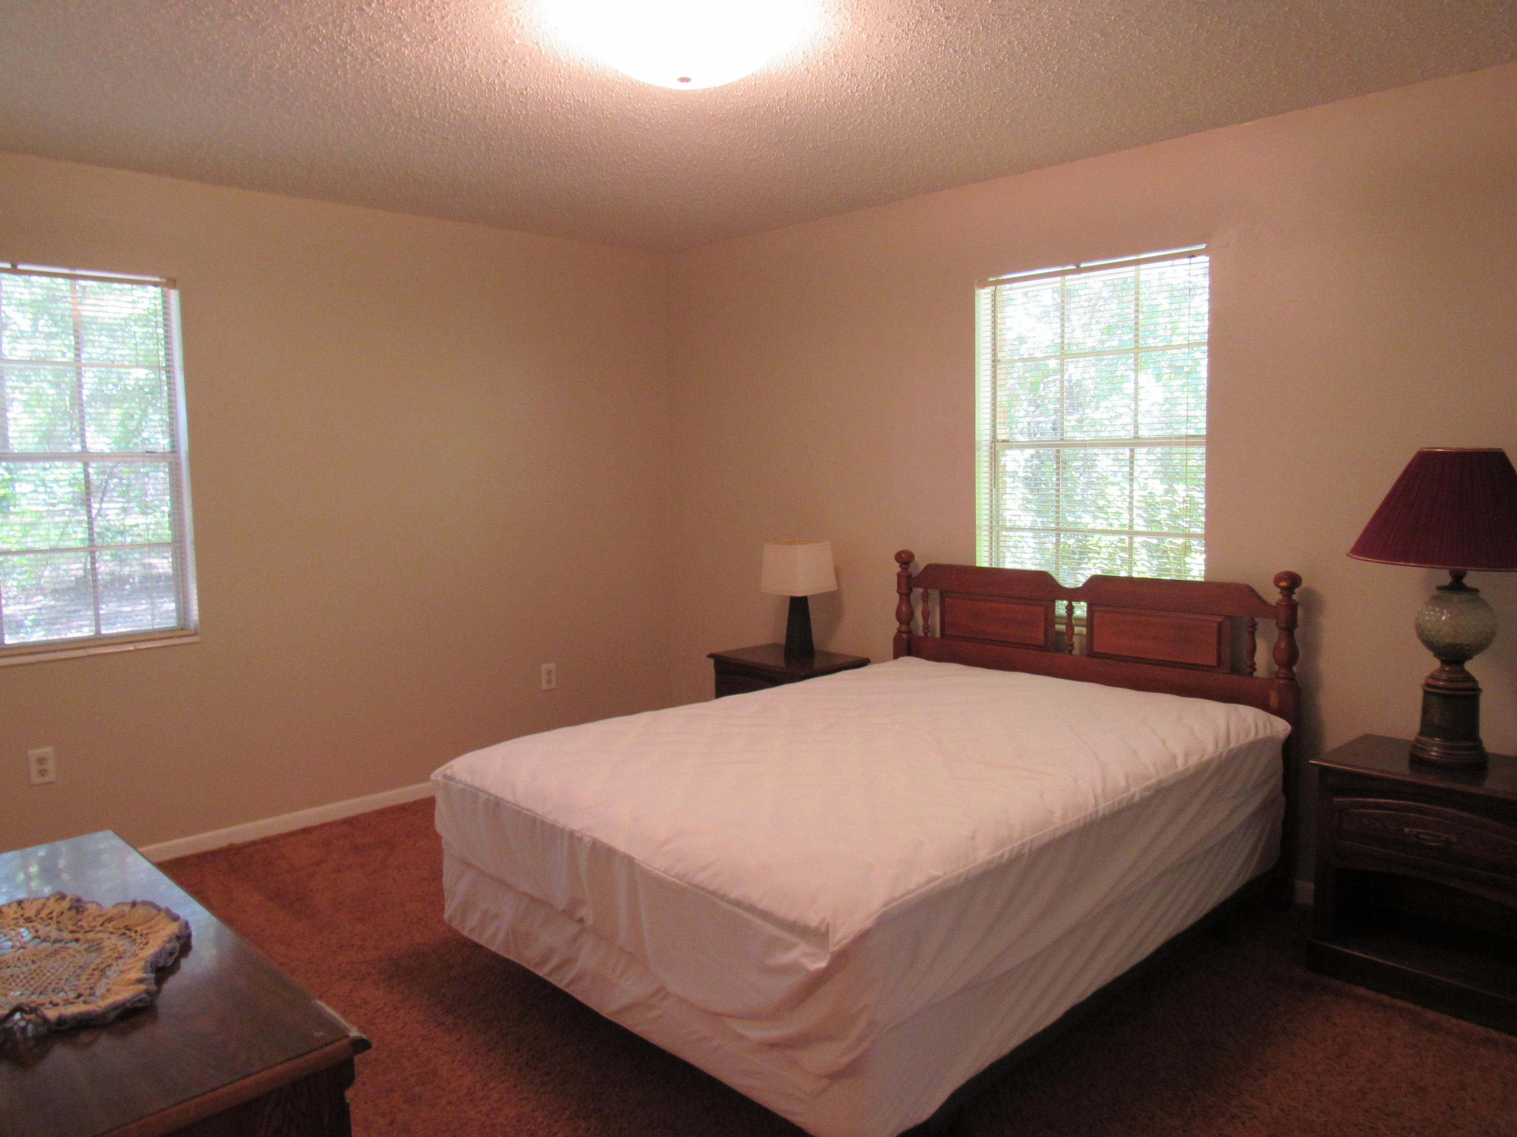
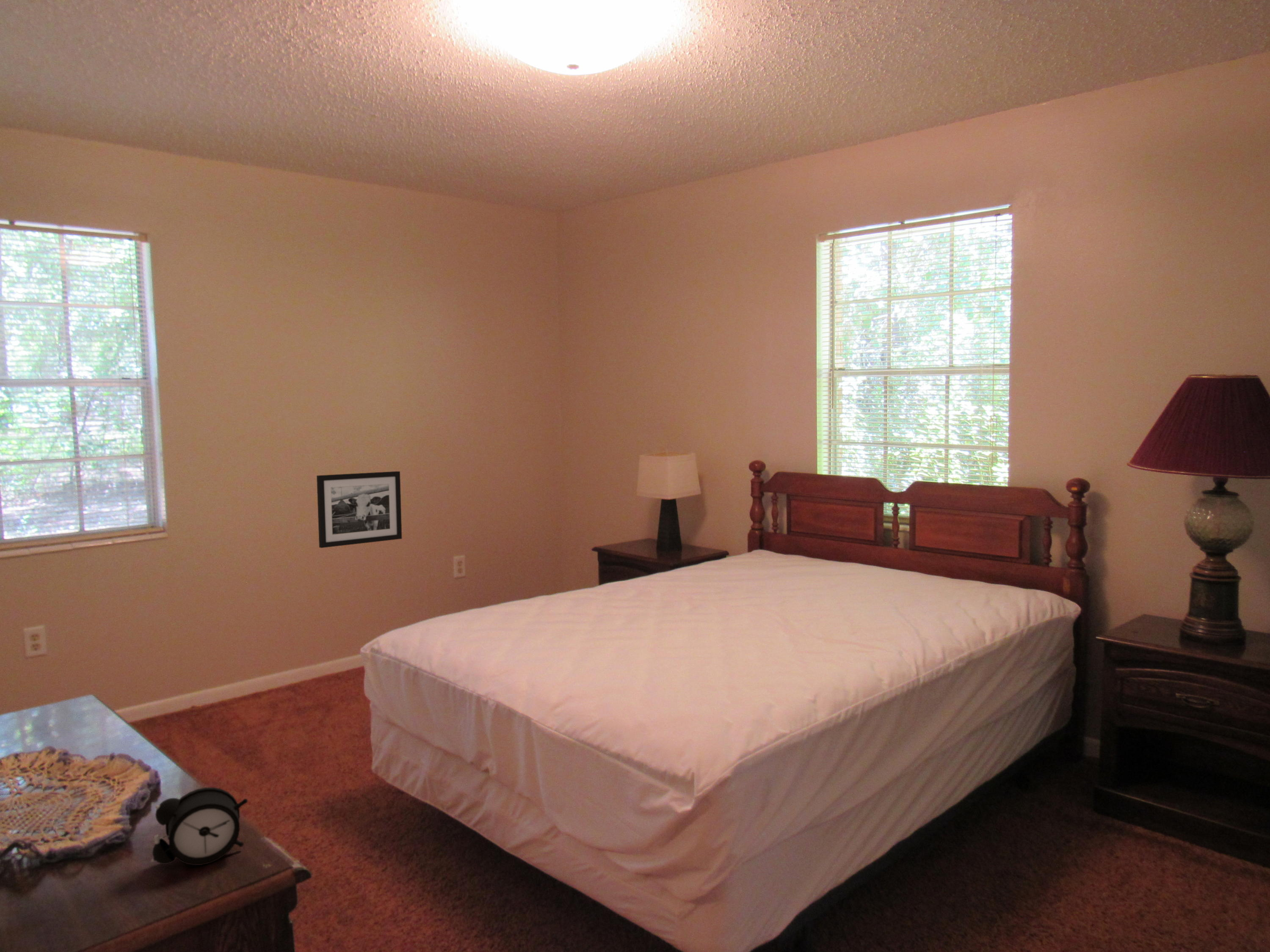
+ picture frame (361, 508)
+ alarm clock (200, 826)
